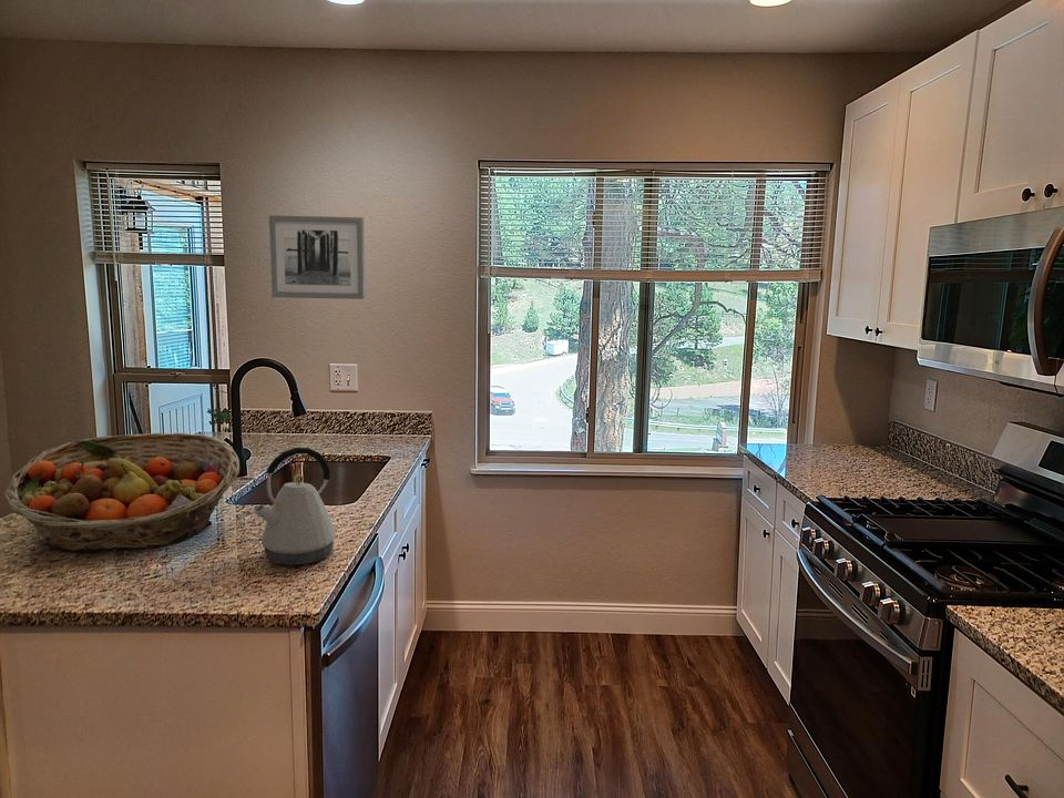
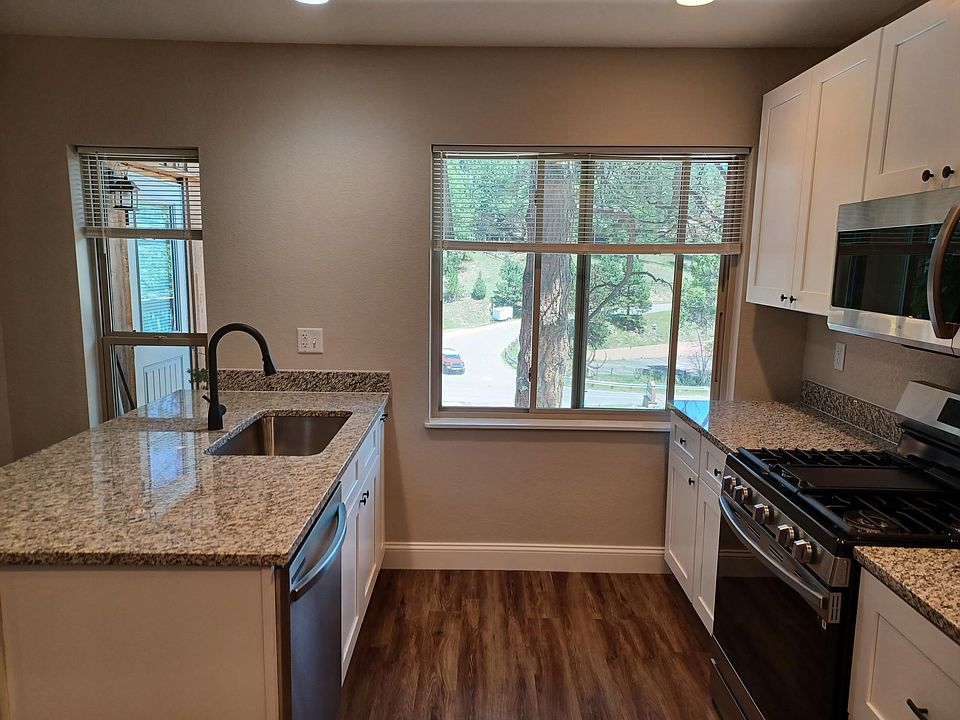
- fruit basket (131, 489)
- wall art (317, 257)
- kettle (296, 502)
